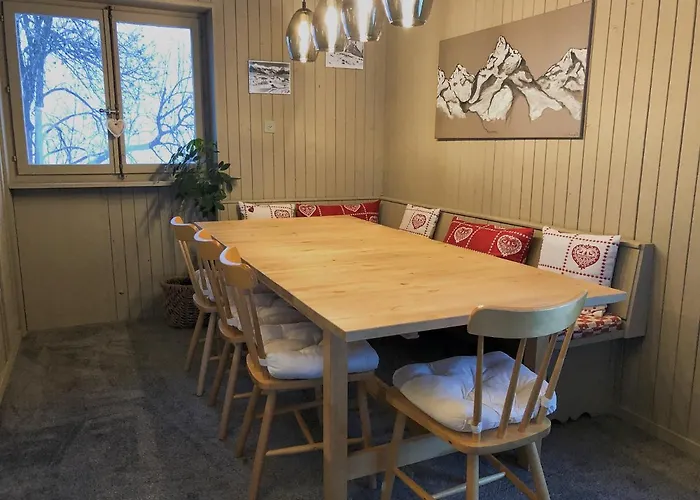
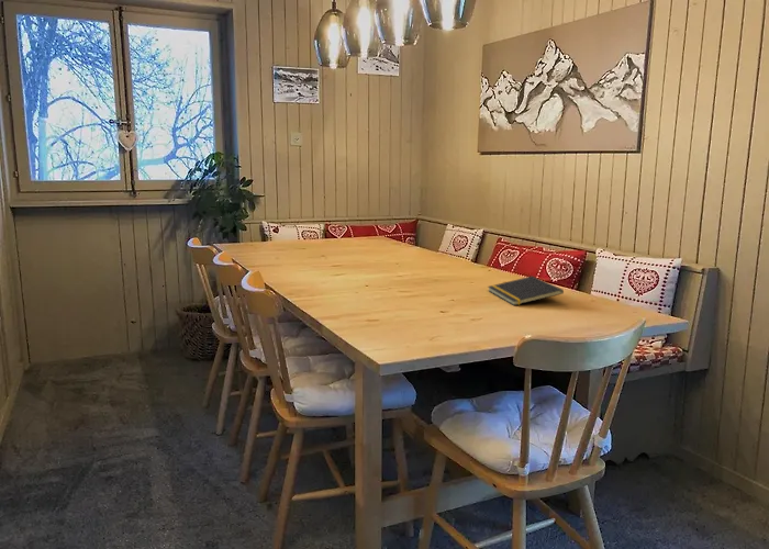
+ notepad (523, 290)
